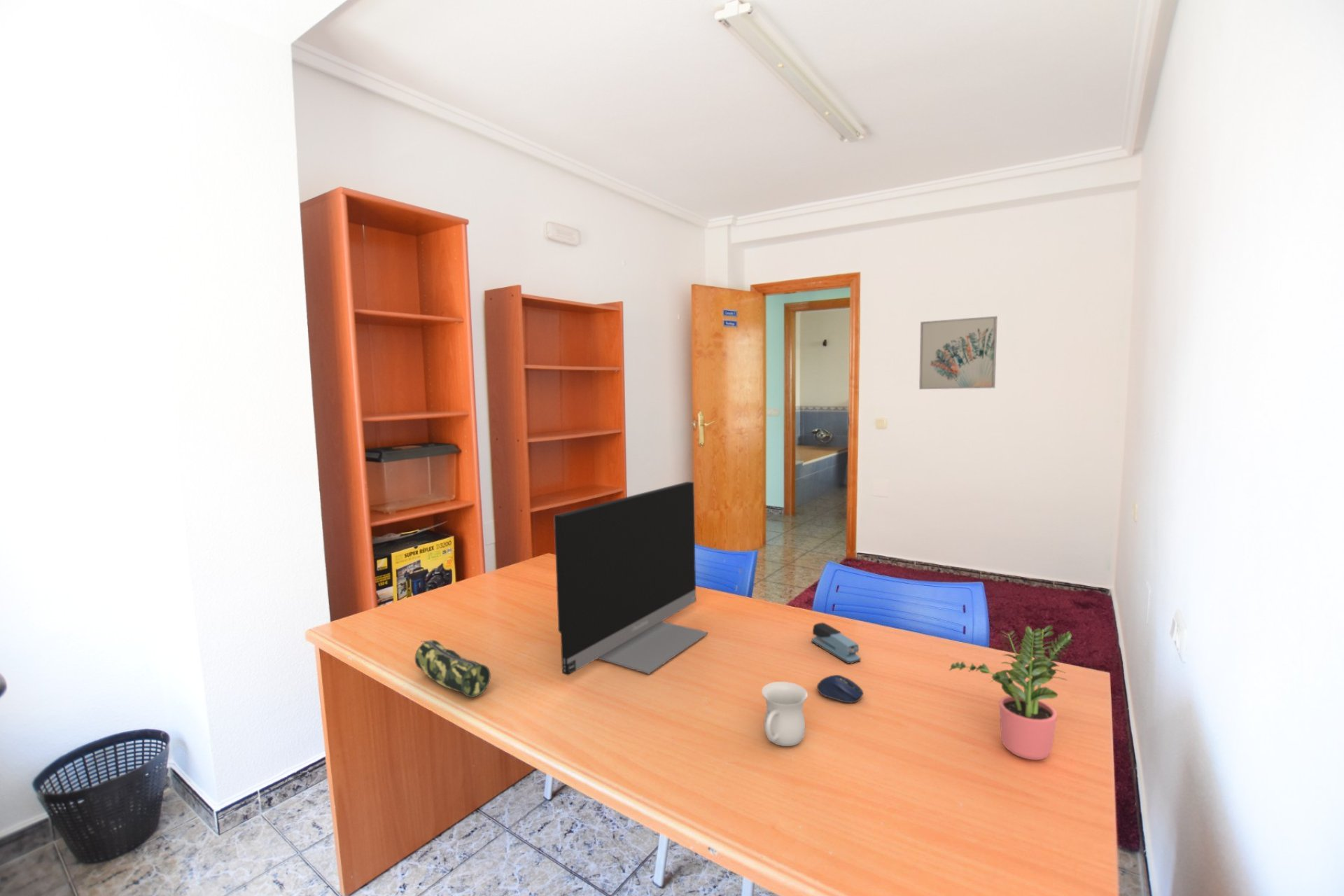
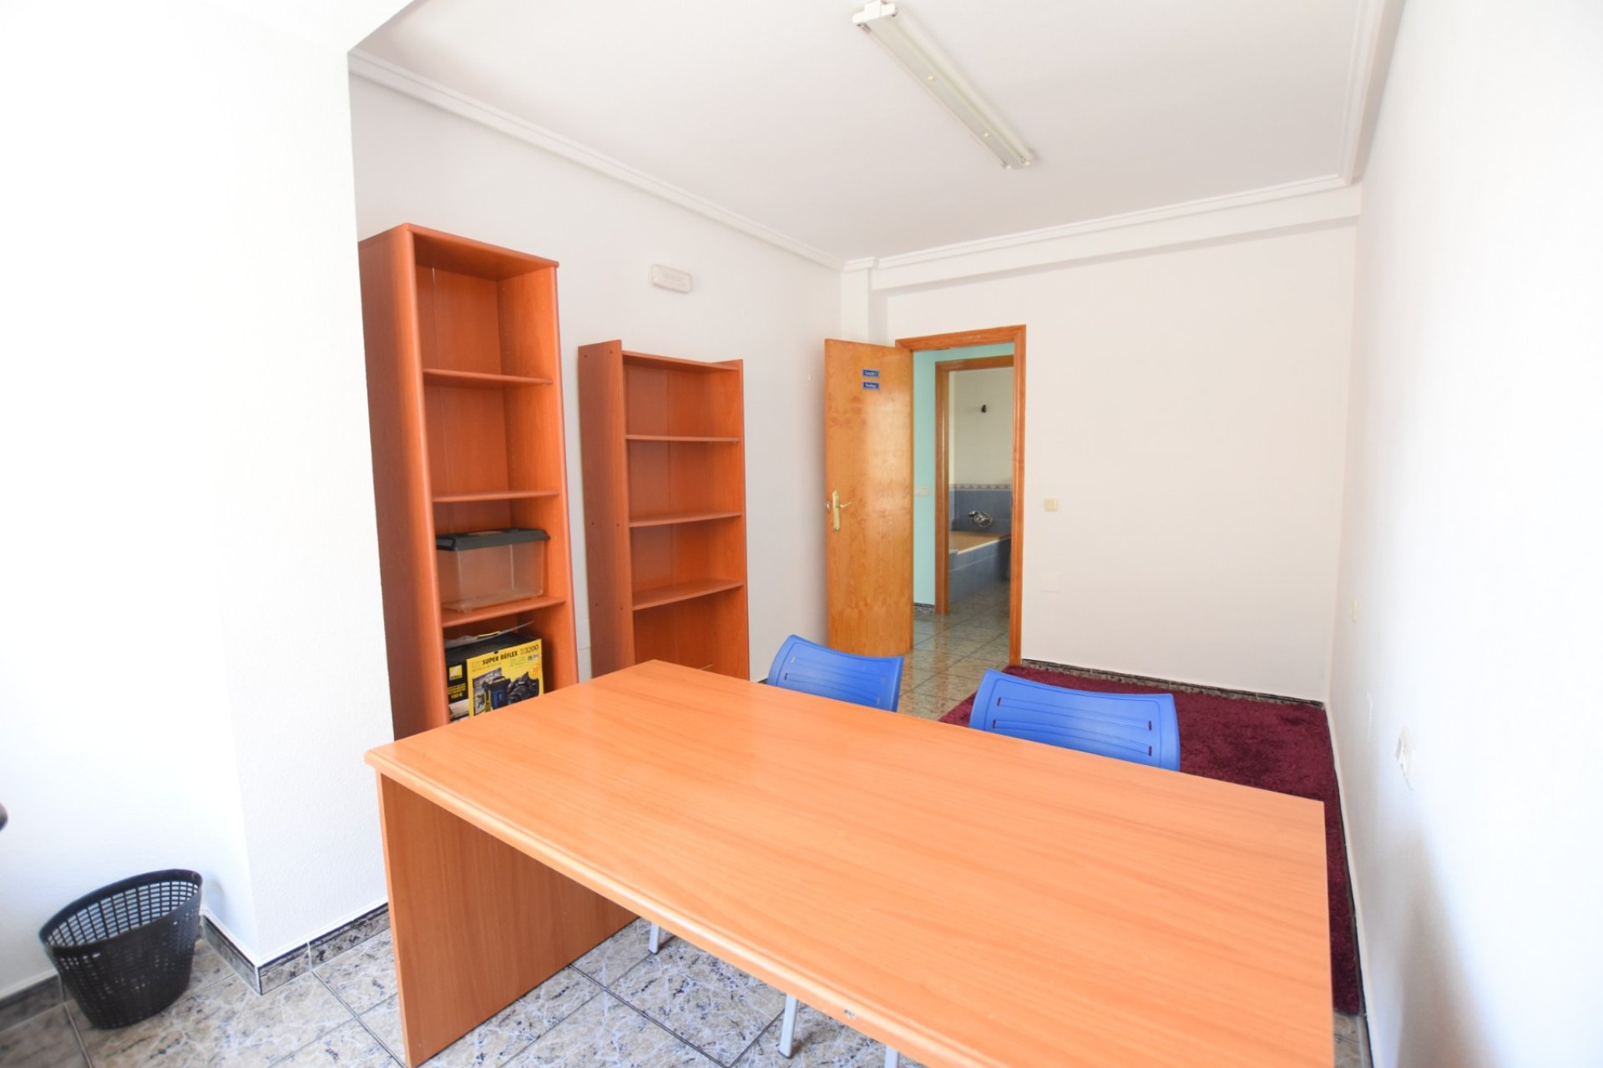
- potted plant (1009, 675)
- monitor (635, 570)
- wall art (956, 354)
- mug (780, 720)
- computer mouse (839, 686)
- pencil case (450, 667)
- stapler (834, 640)
